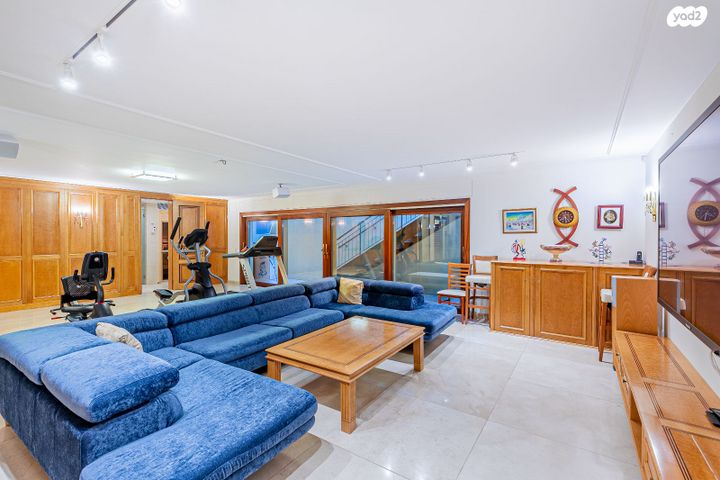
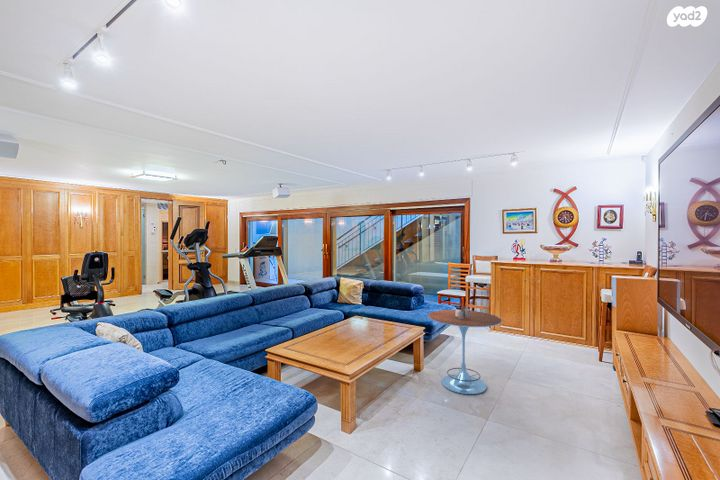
+ side table (463, 344)
